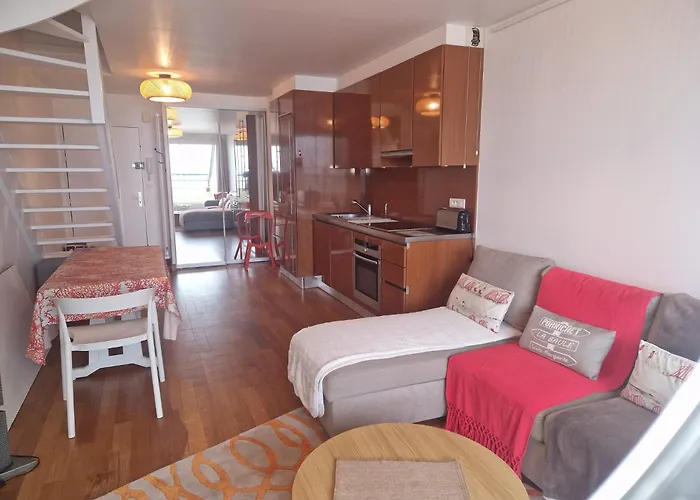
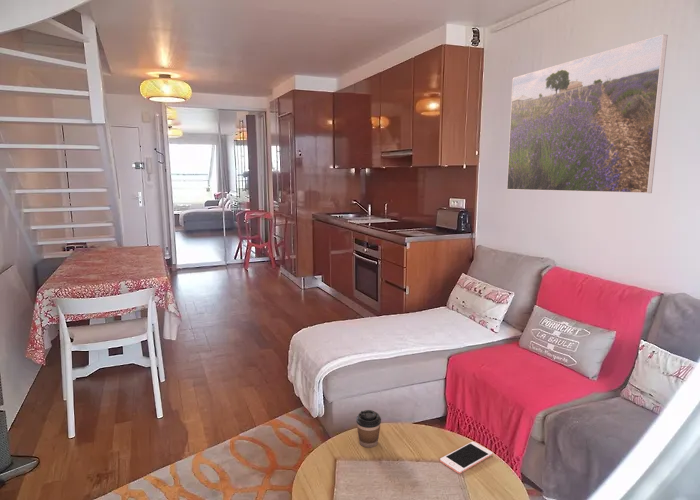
+ coffee cup (368, 427)
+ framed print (571, 127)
+ cell phone (466, 456)
